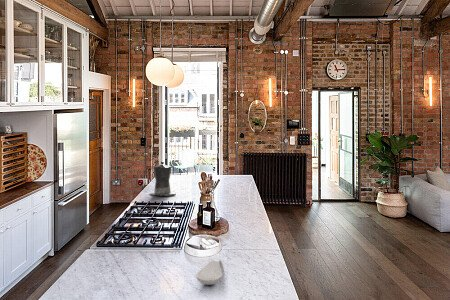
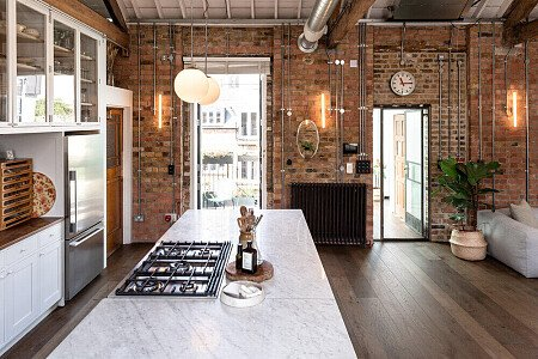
- coffee maker (162, 178)
- spoon rest (212, 270)
